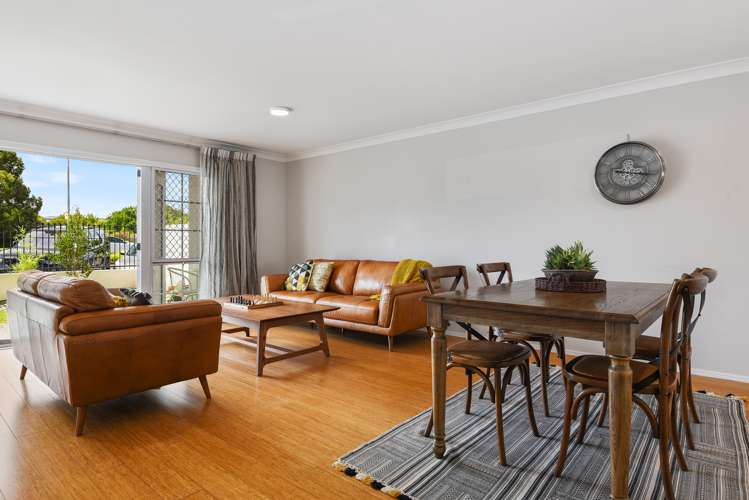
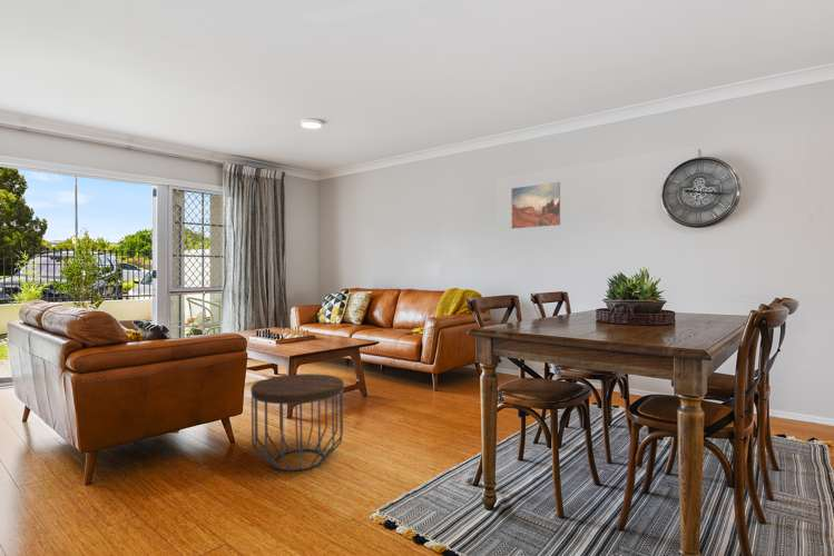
+ side table (300, 421)
+ wall art (534, 206)
